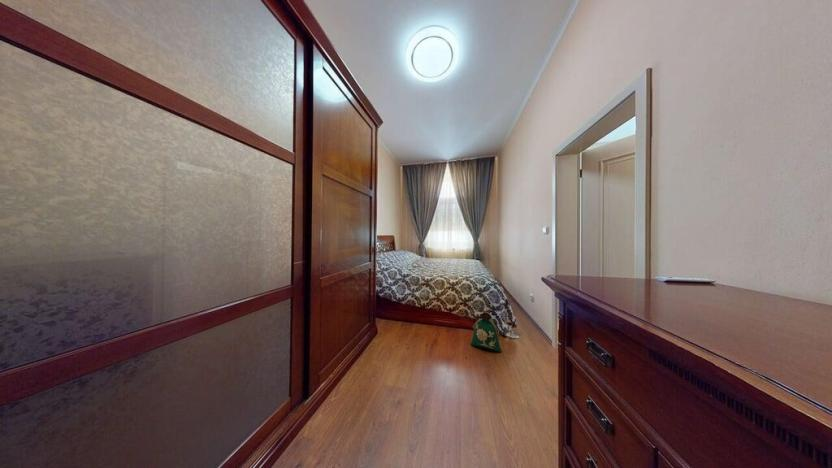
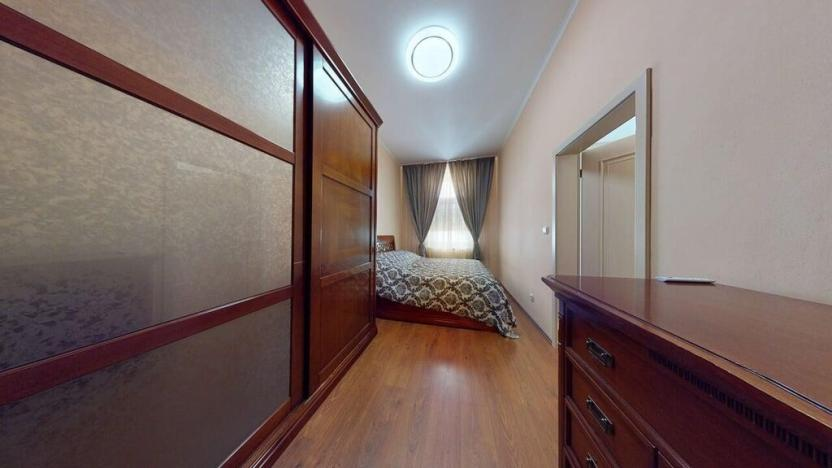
- bag (485, 331)
